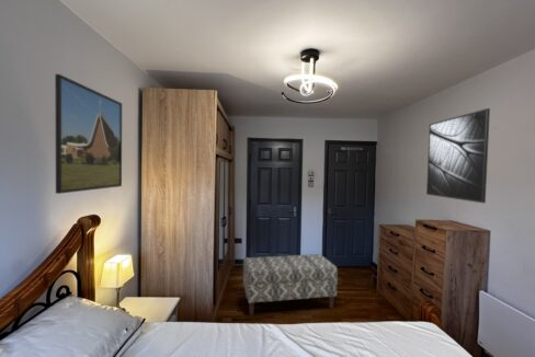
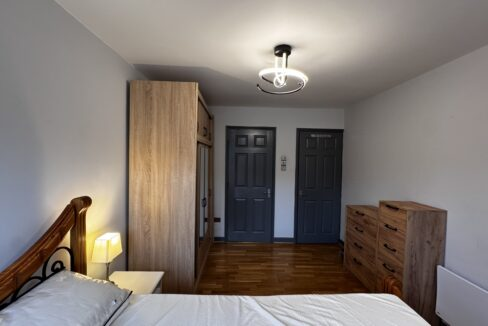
- bench (287, 281)
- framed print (94, 140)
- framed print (453, 158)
